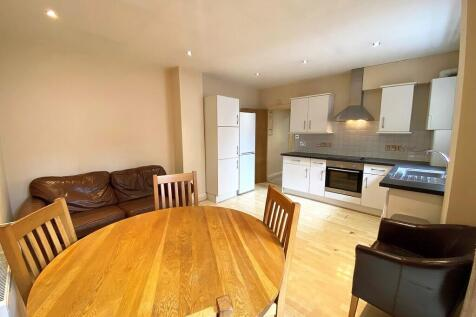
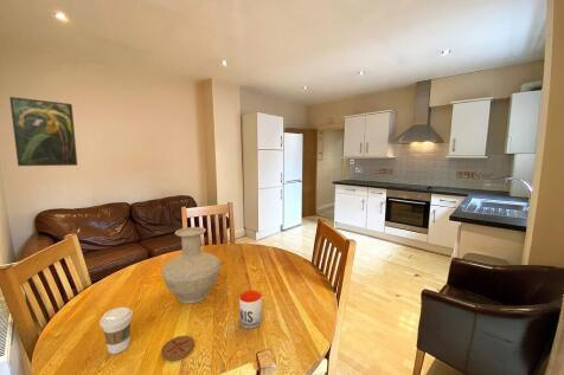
+ coffee cup (117, 330)
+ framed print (45, 134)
+ coaster (178, 347)
+ mug (250, 305)
+ vase (192, 263)
